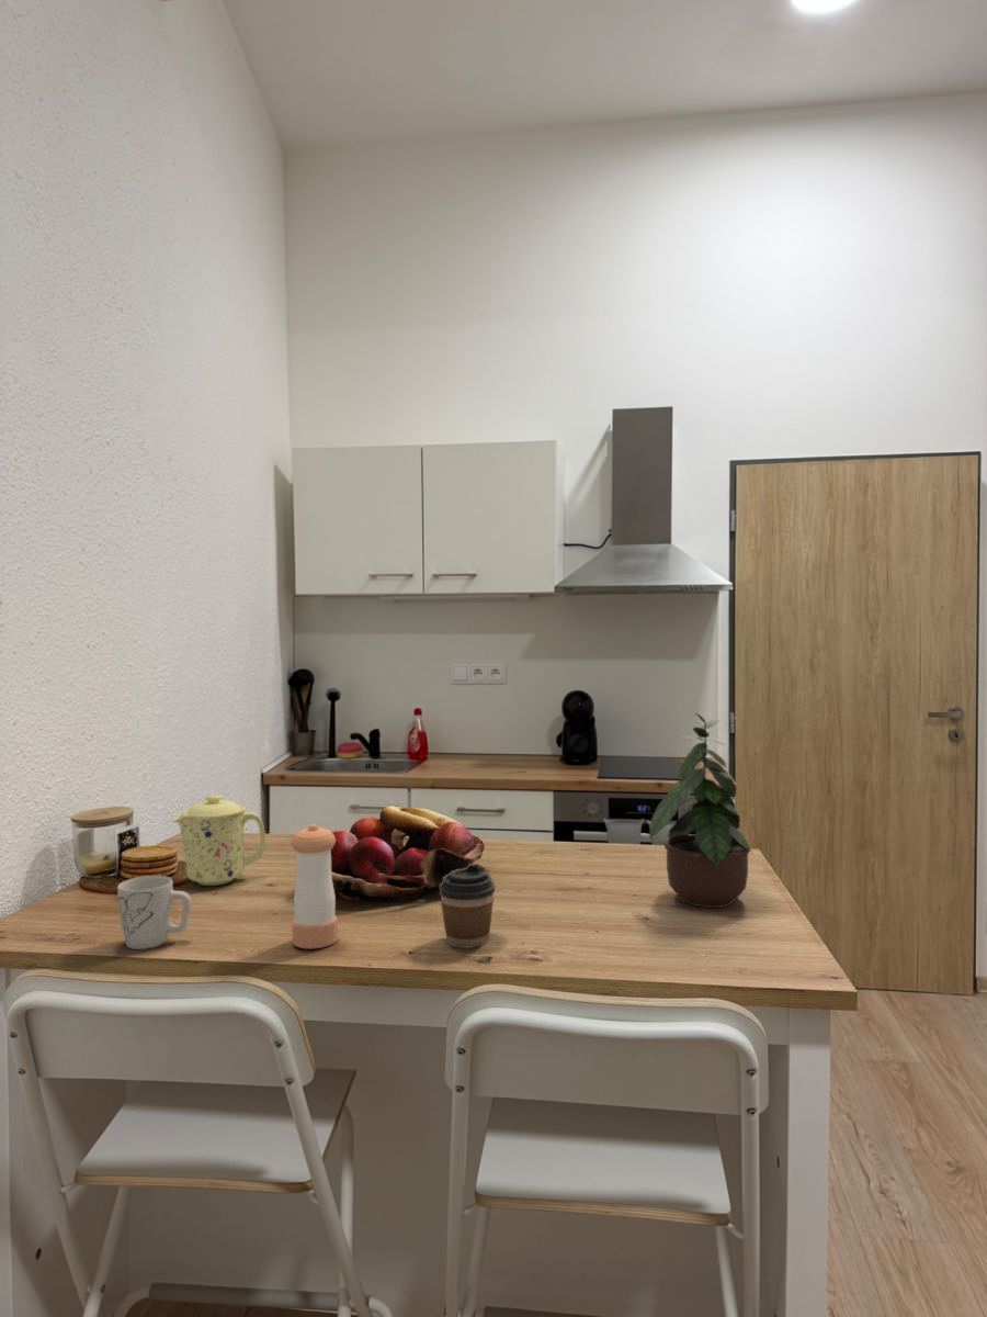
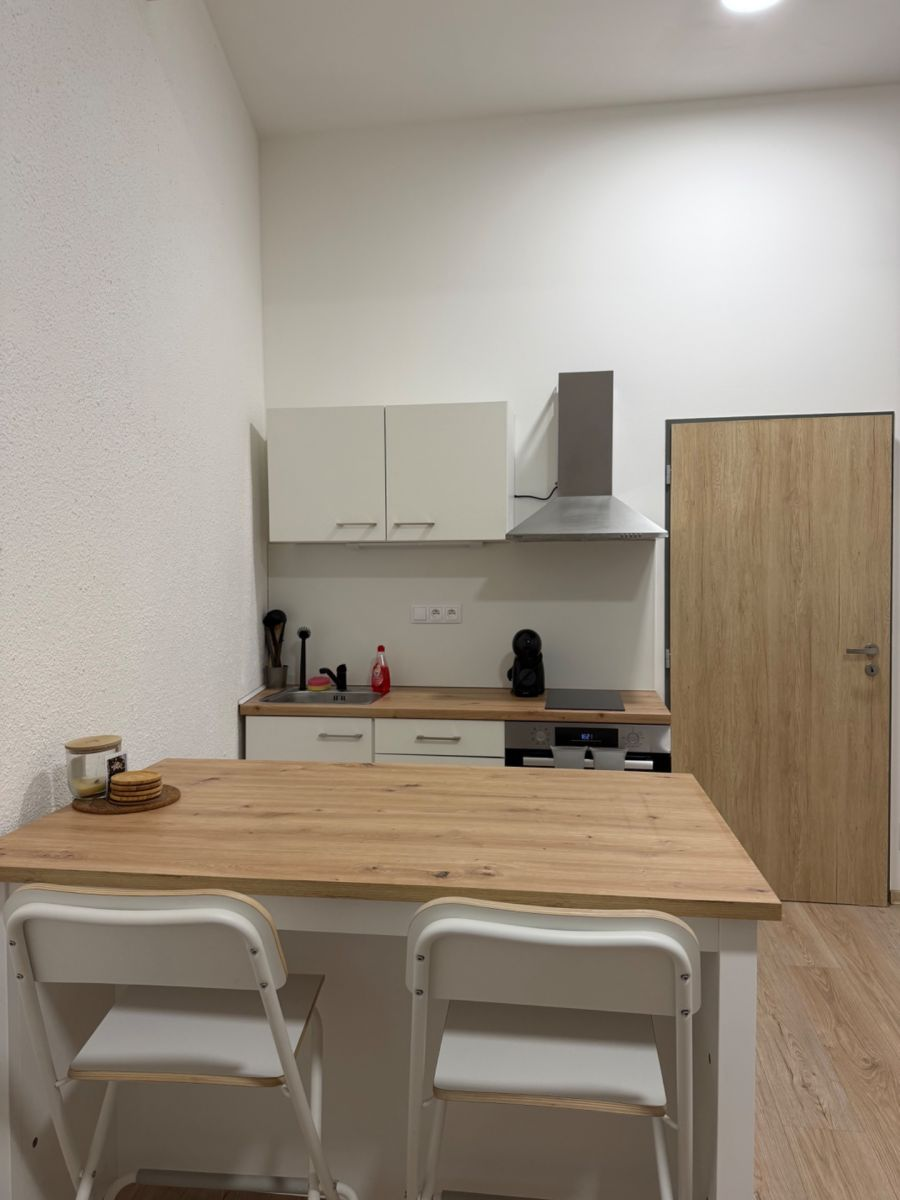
- fruit basket (400, 847)
- coffee cup (467, 904)
- potted plant (700, 804)
- pepper shaker (314, 882)
- mug (155, 912)
- mug (219, 837)
